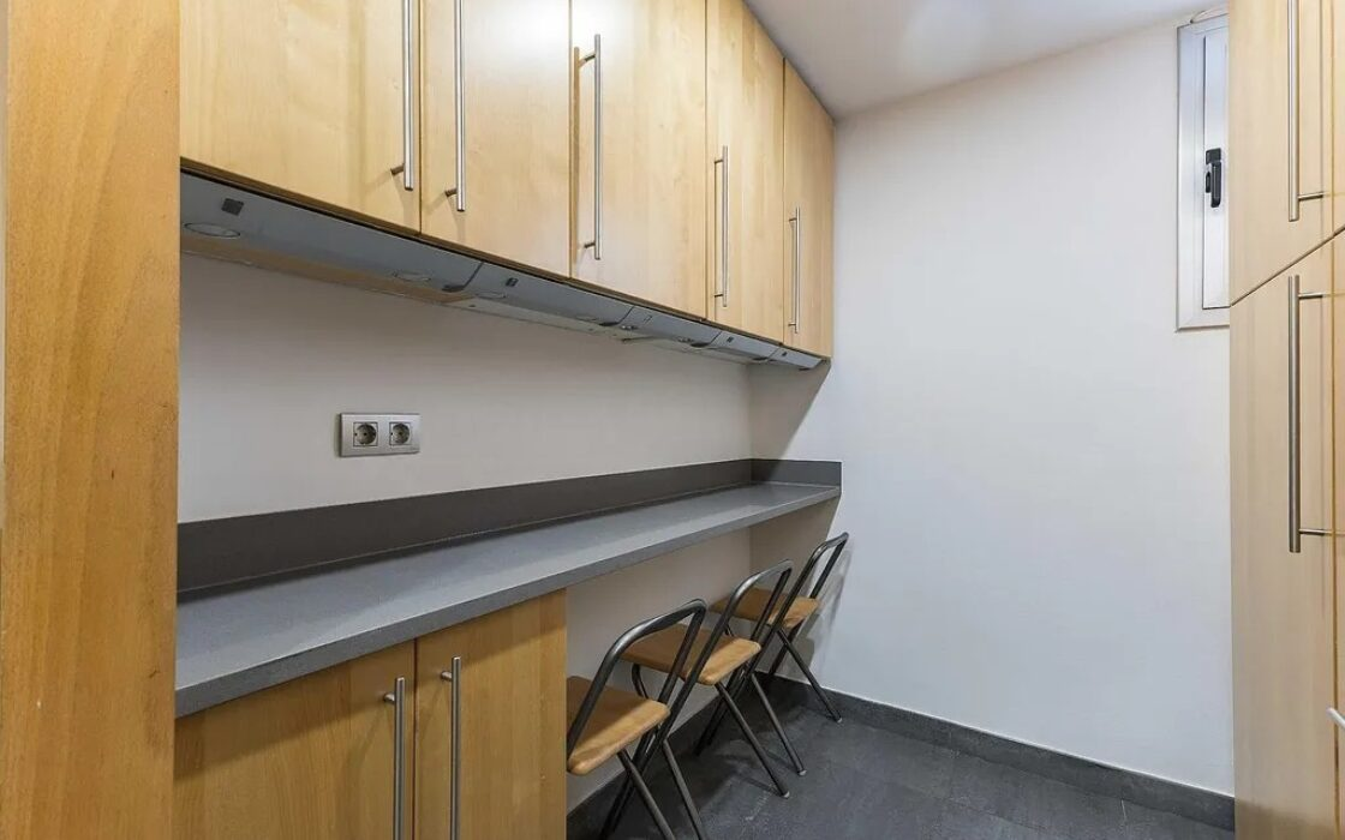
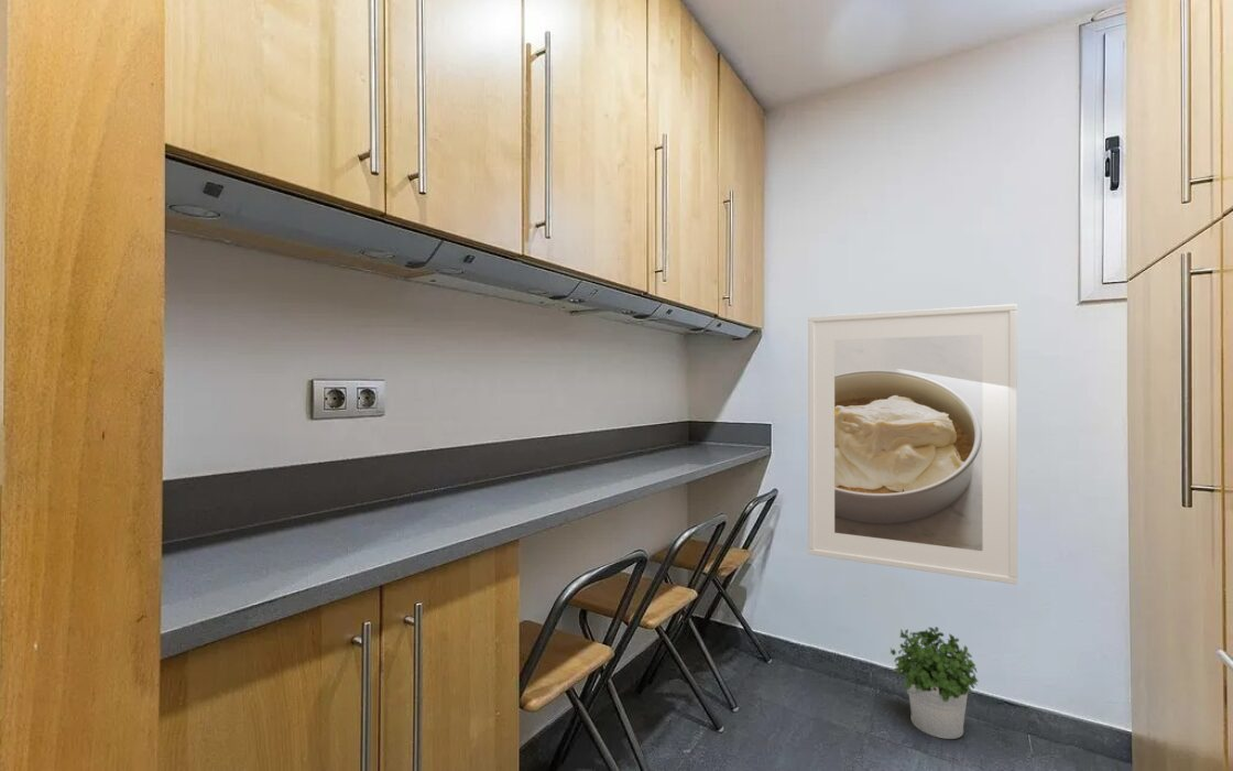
+ potted plant (931, 678)
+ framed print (904, 438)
